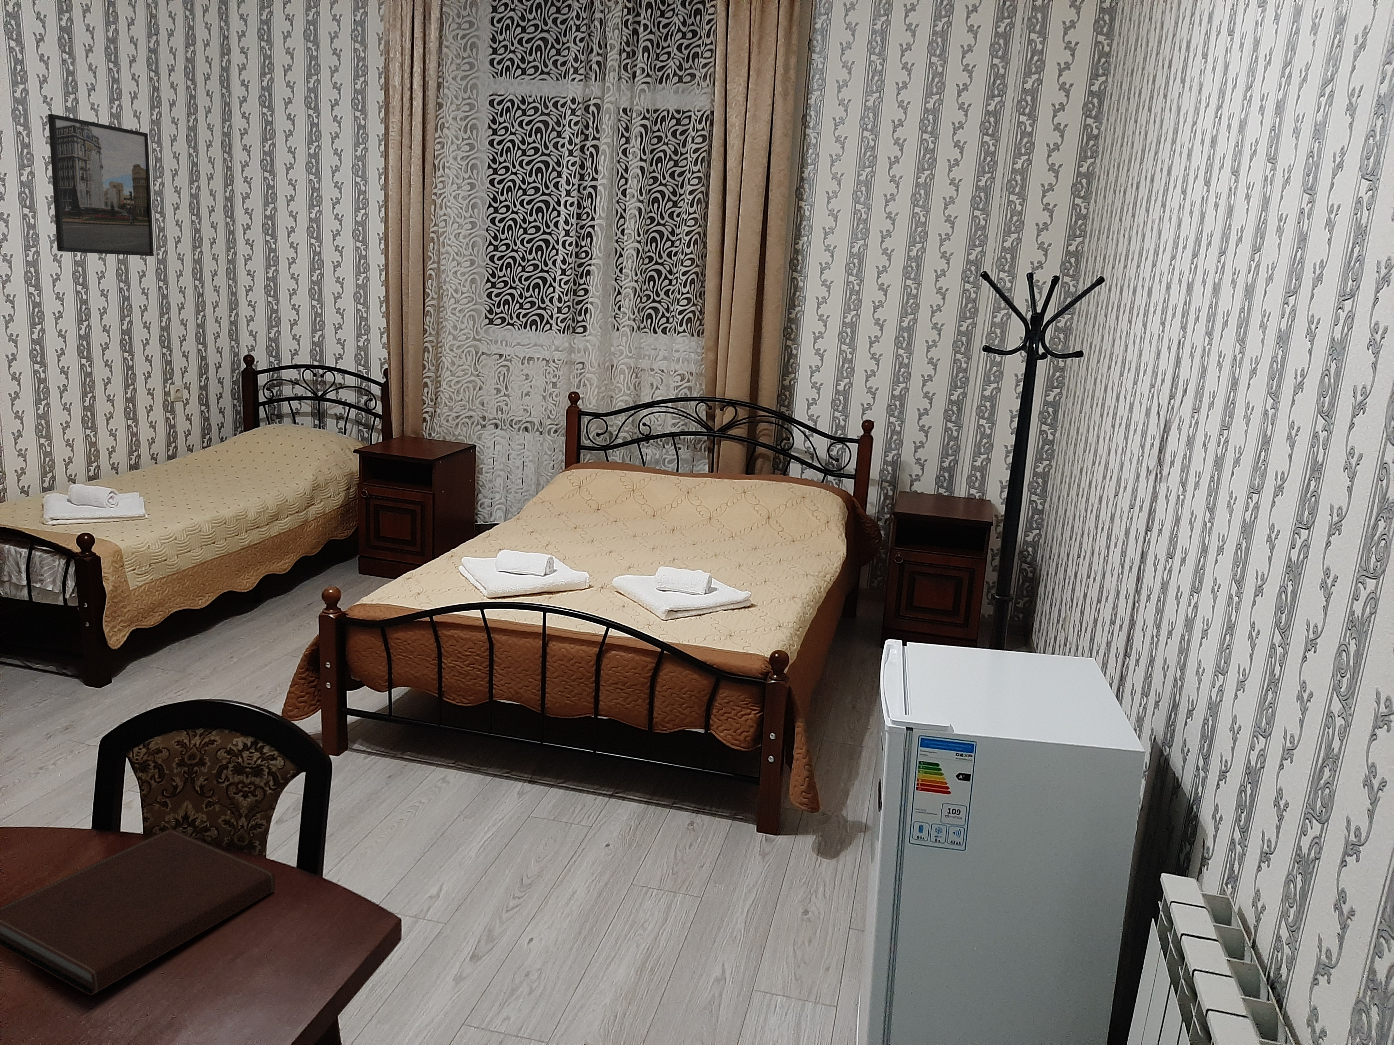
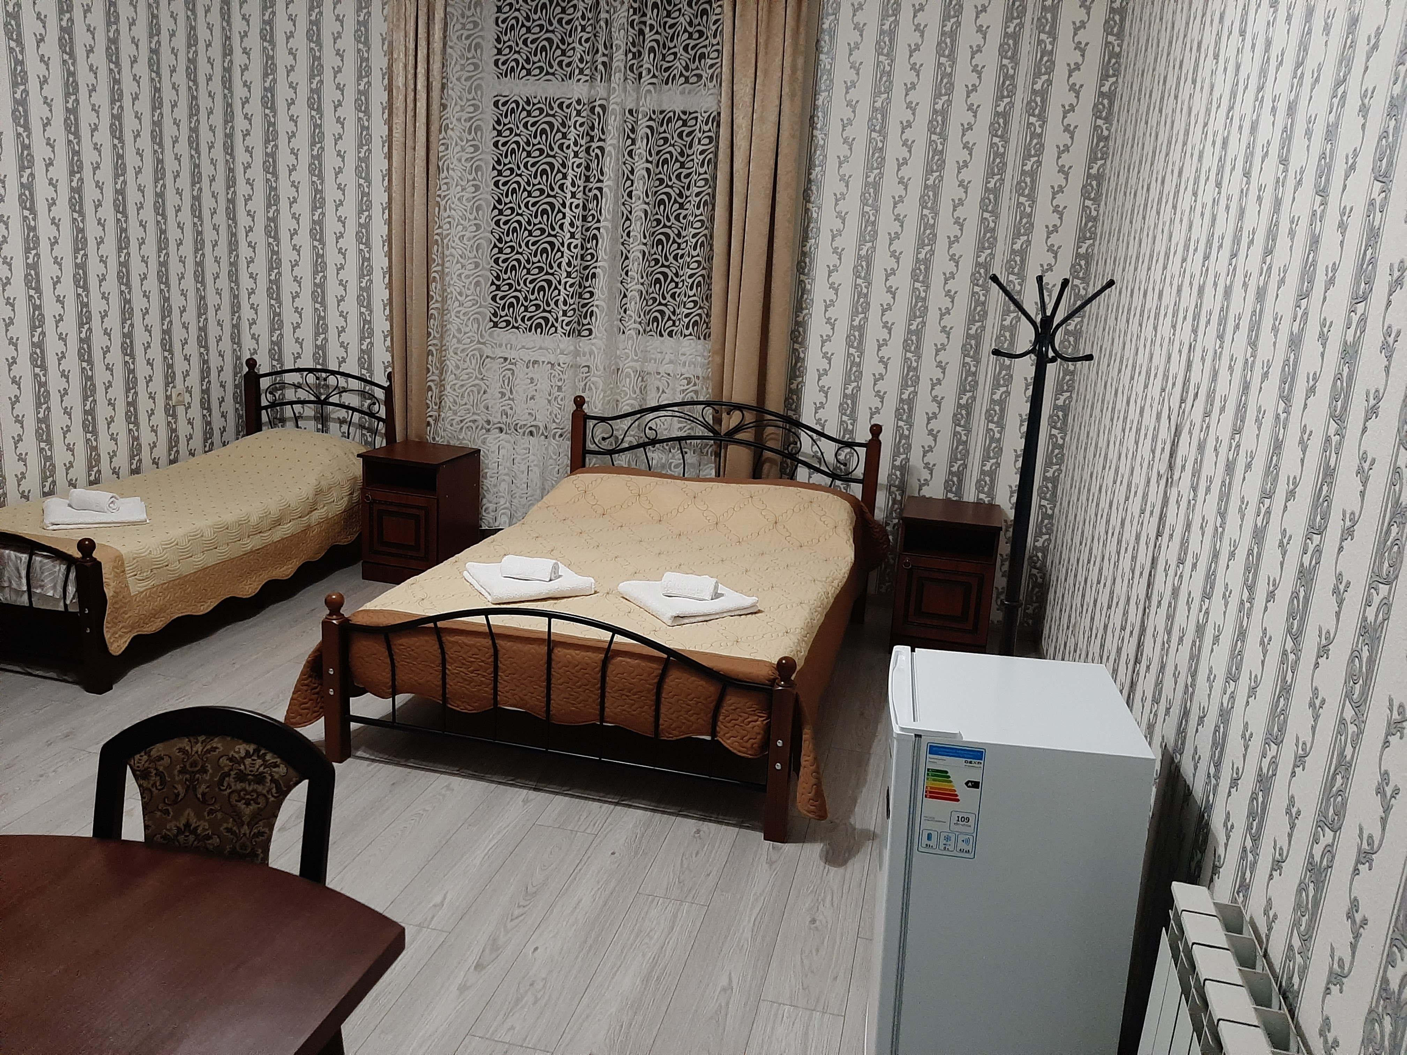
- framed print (104, 190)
- notebook (136, 903)
